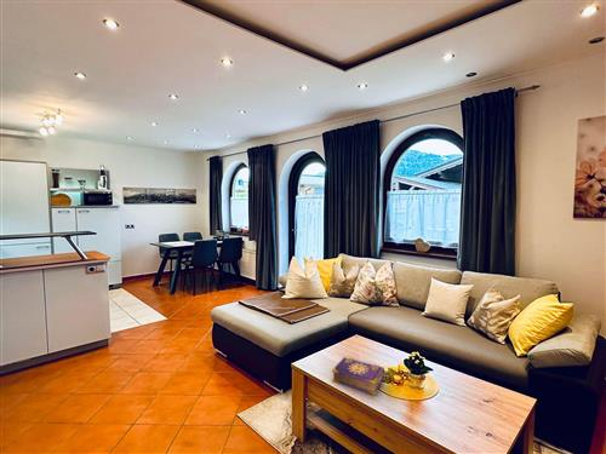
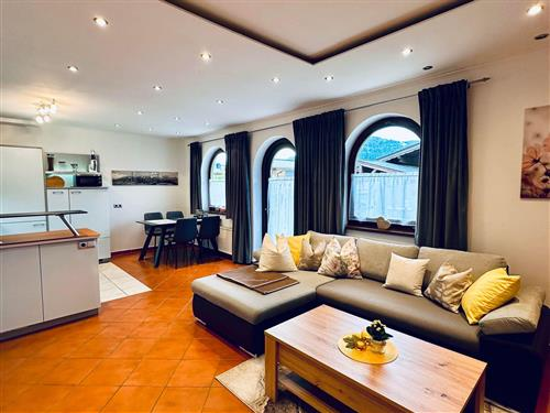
- book (358, 373)
